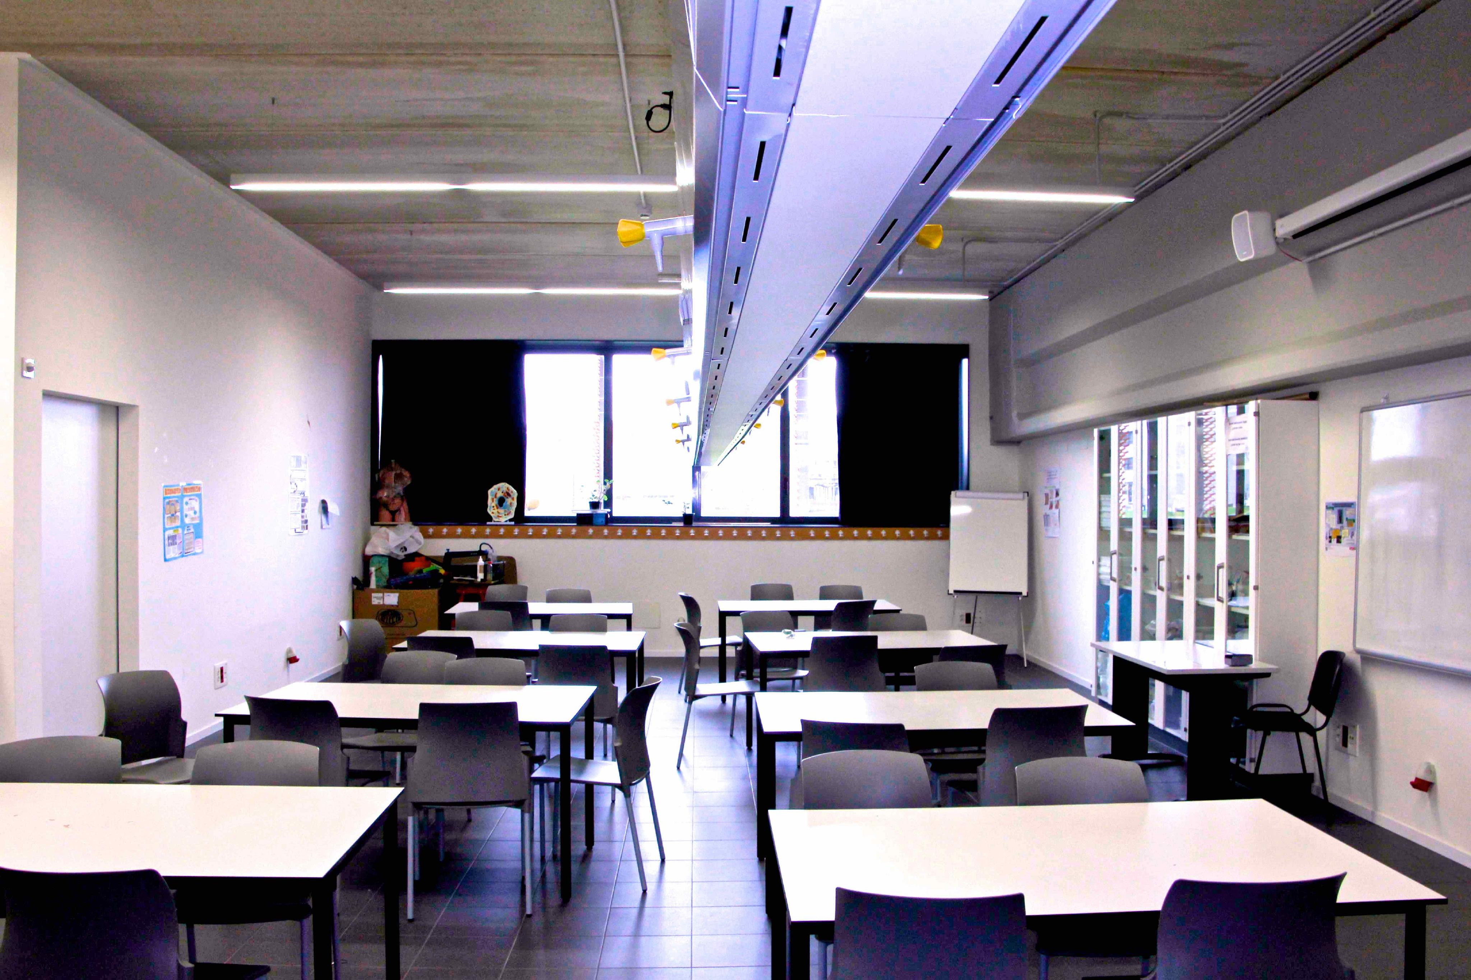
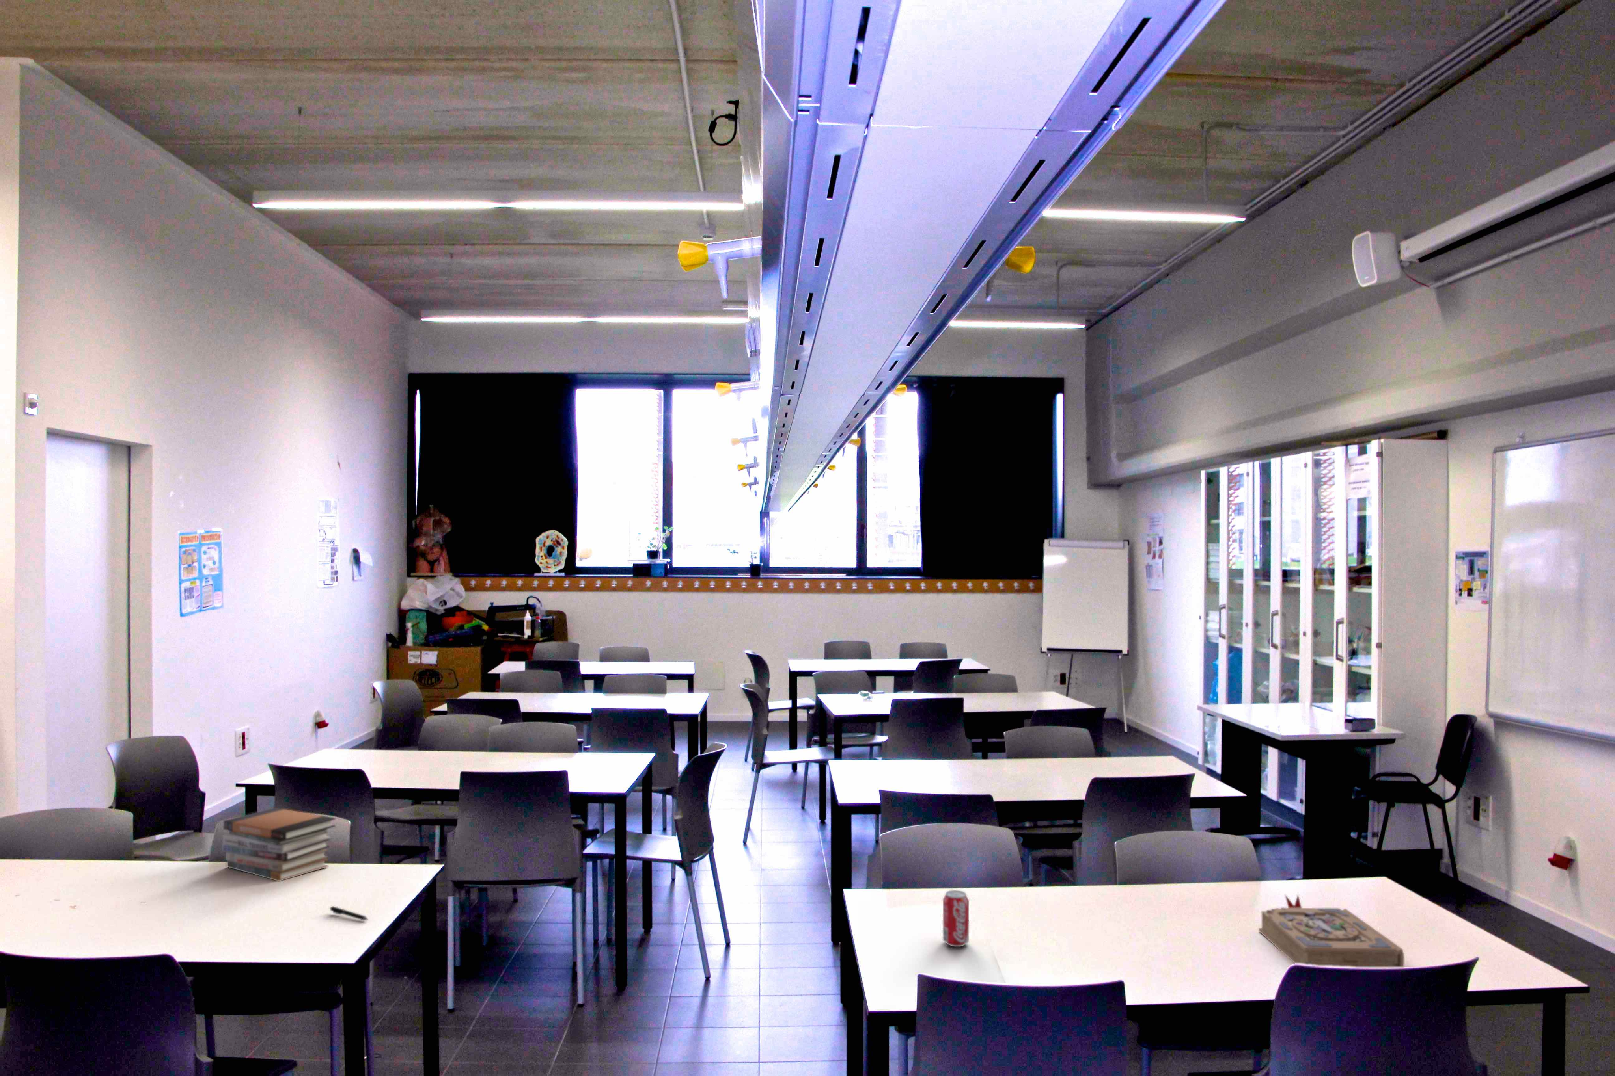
+ pen (350, 914)
+ book (1323, 932)
+ book stack (278, 843)
+ beverage can (955, 919)
